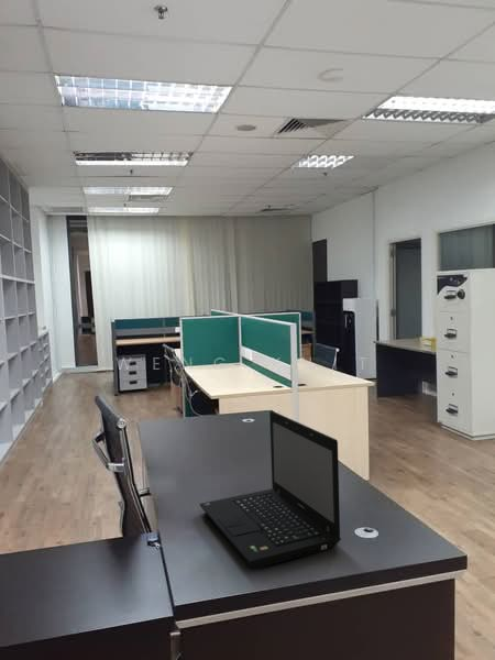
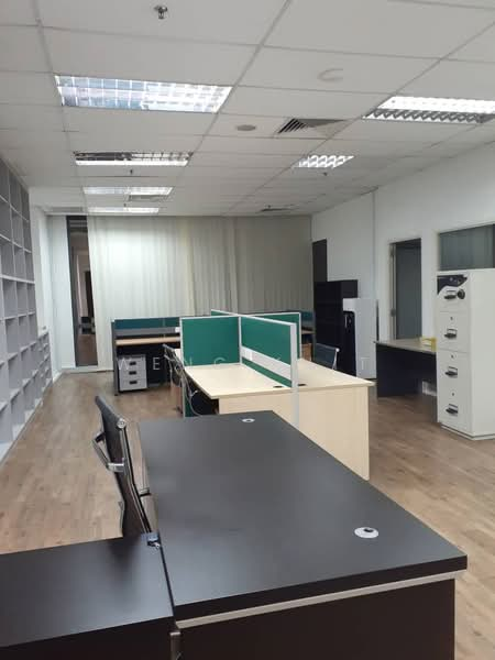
- laptop (272, 479)
